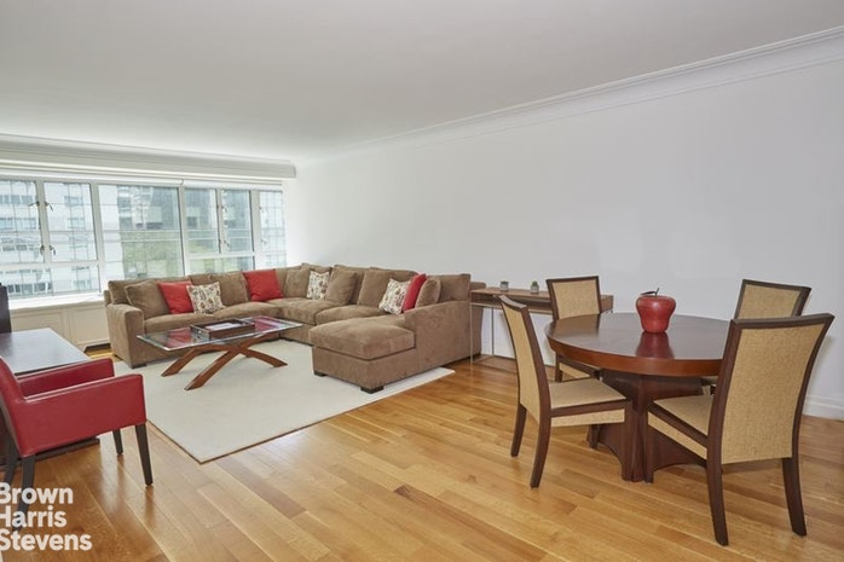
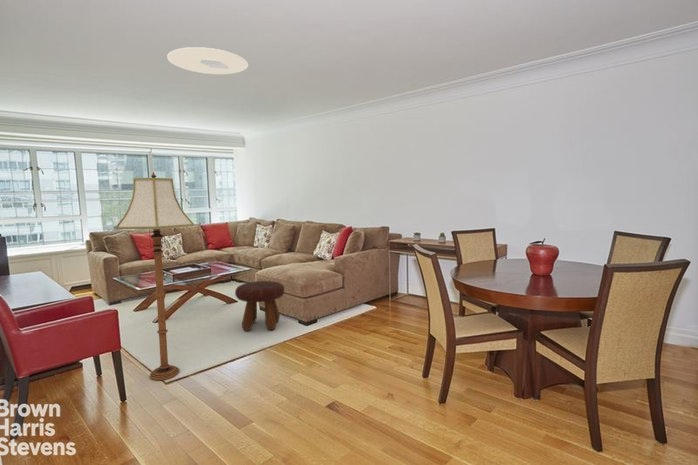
+ floor lamp (158, 275)
+ ceiling light (208, 58)
+ footstool (260, 301)
